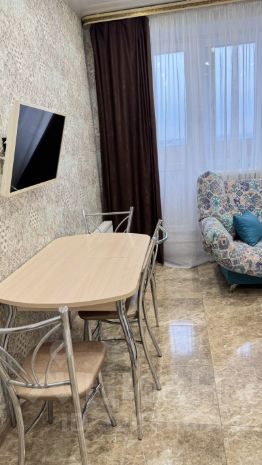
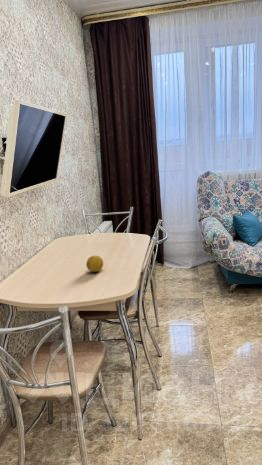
+ fruit (94, 263)
